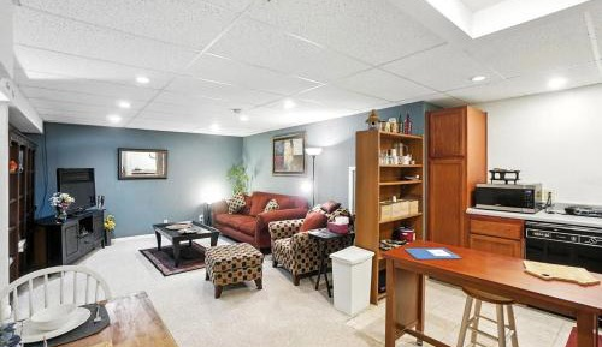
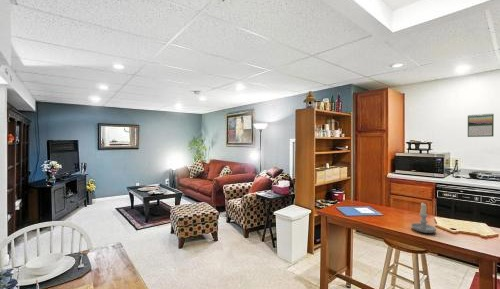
+ calendar (480, 125)
+ candle (423, 216)
